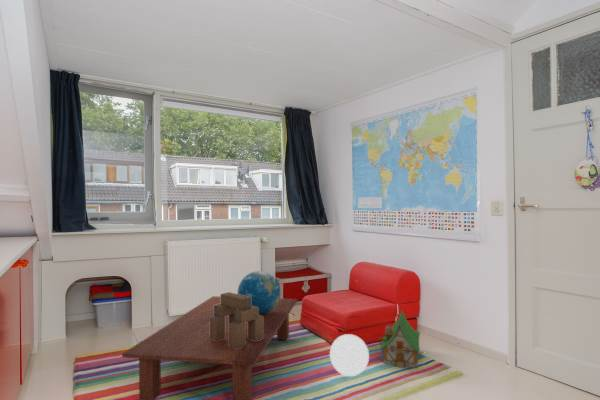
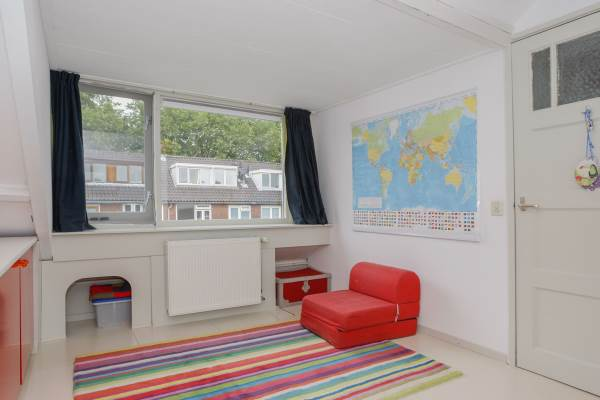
- ball (349, 354)
- coffee table (228, 341)
- globe (259, 292)
- wooden blocks (236, 316)
- toy house (401, 334)
